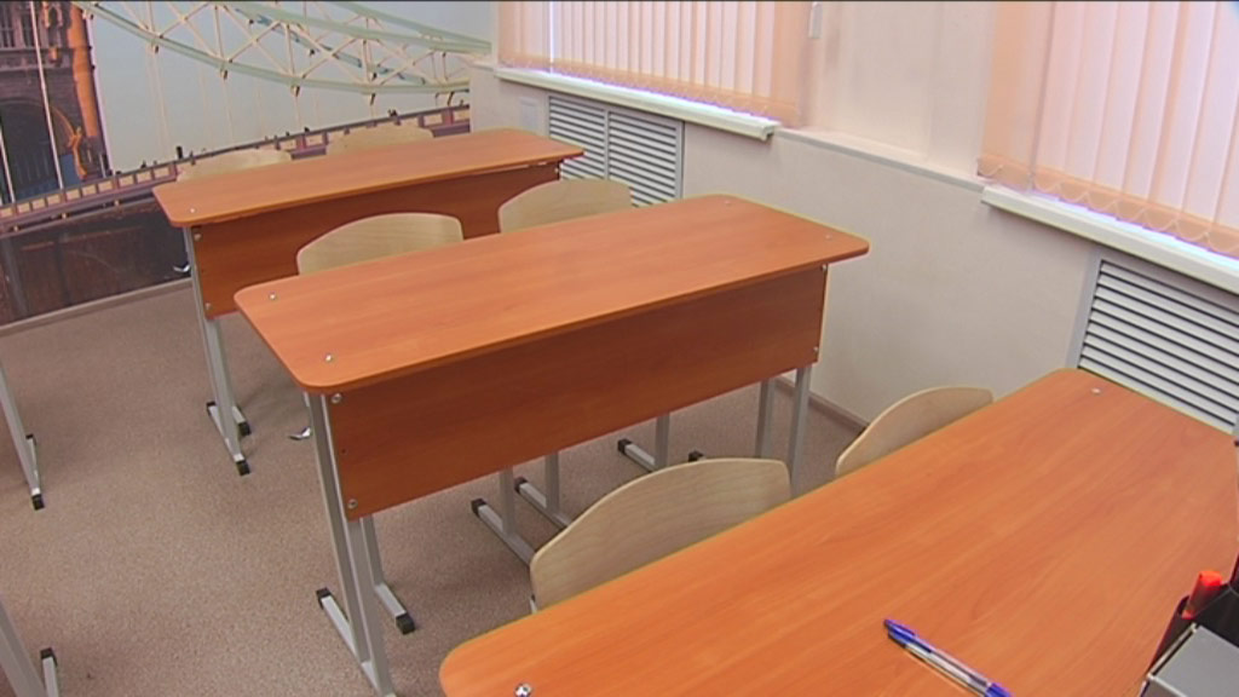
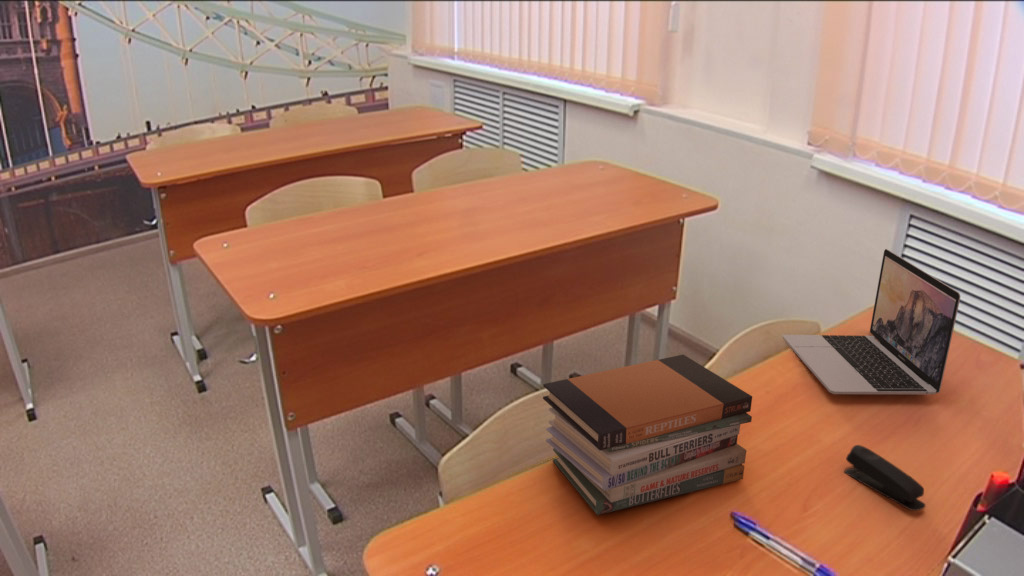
+ stapler (885, 475)
+ book stack (644, 431)
+ laptop (871, 321)
